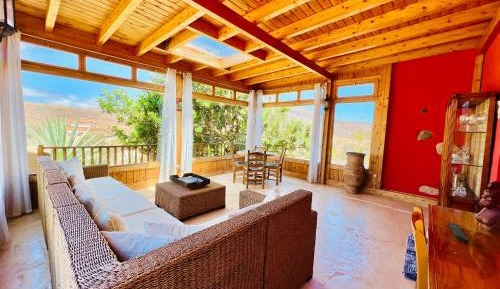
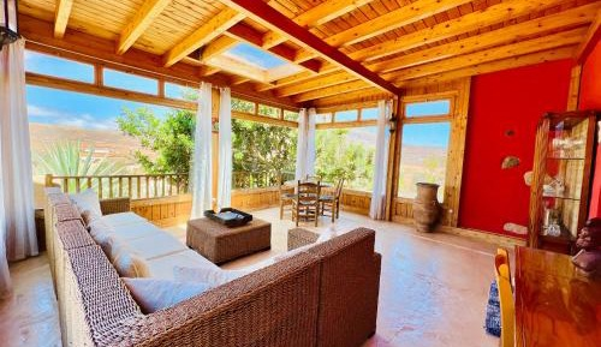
- remote control (457, 231)
